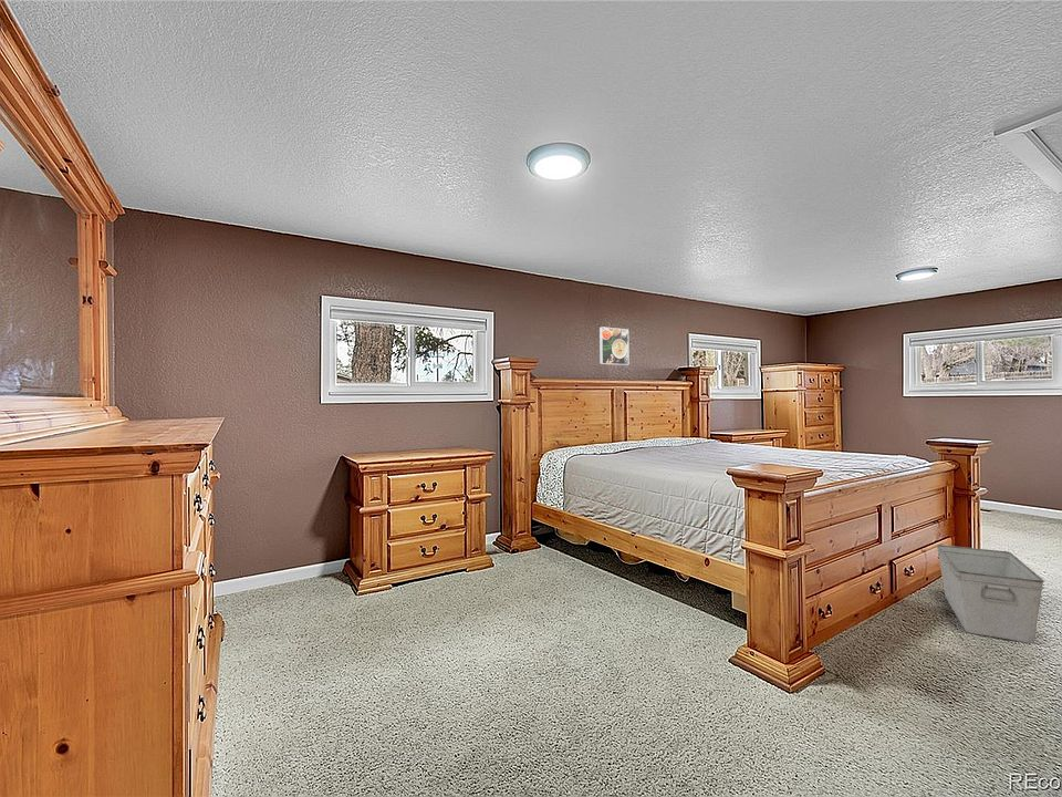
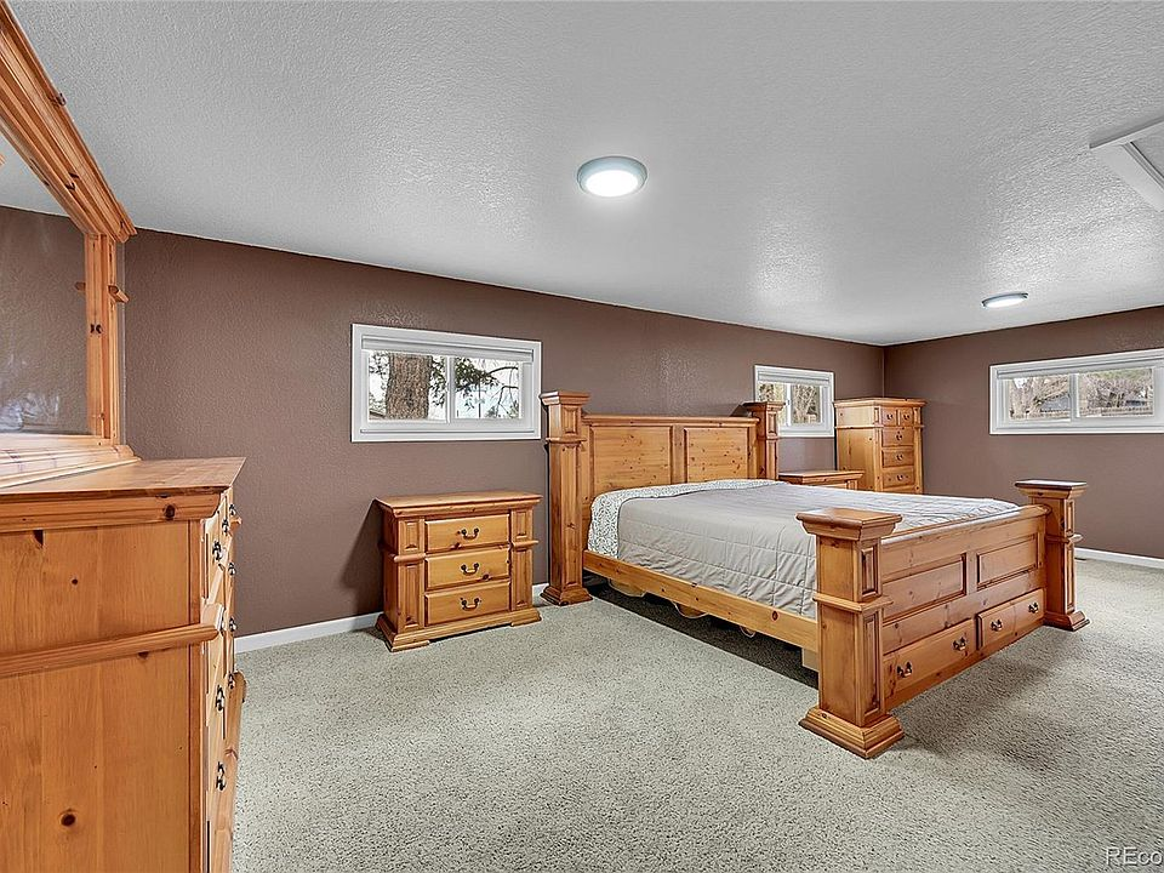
- storage bin (985, 589)
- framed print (614, 345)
